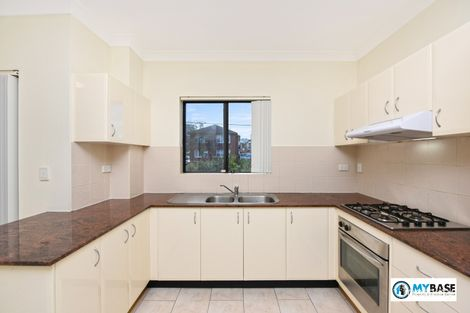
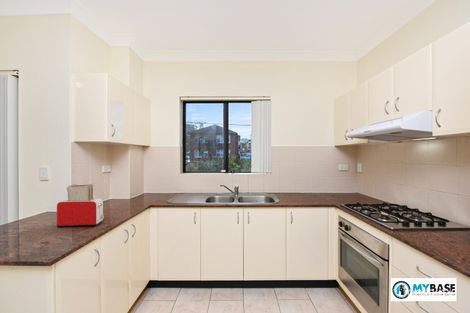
+ toaster (82, 204)
